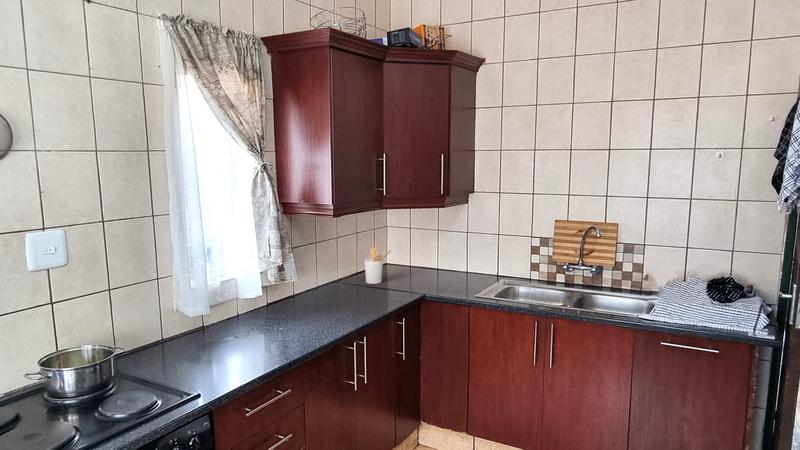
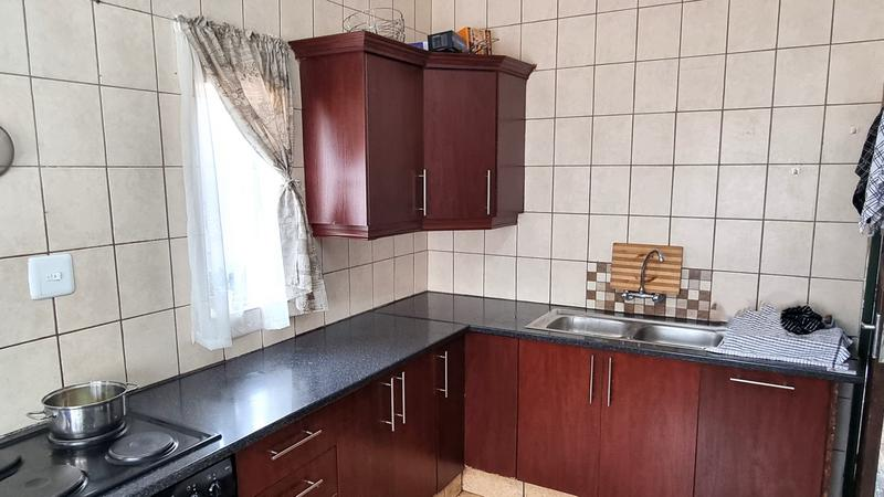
- utensil holder (378, 265)
